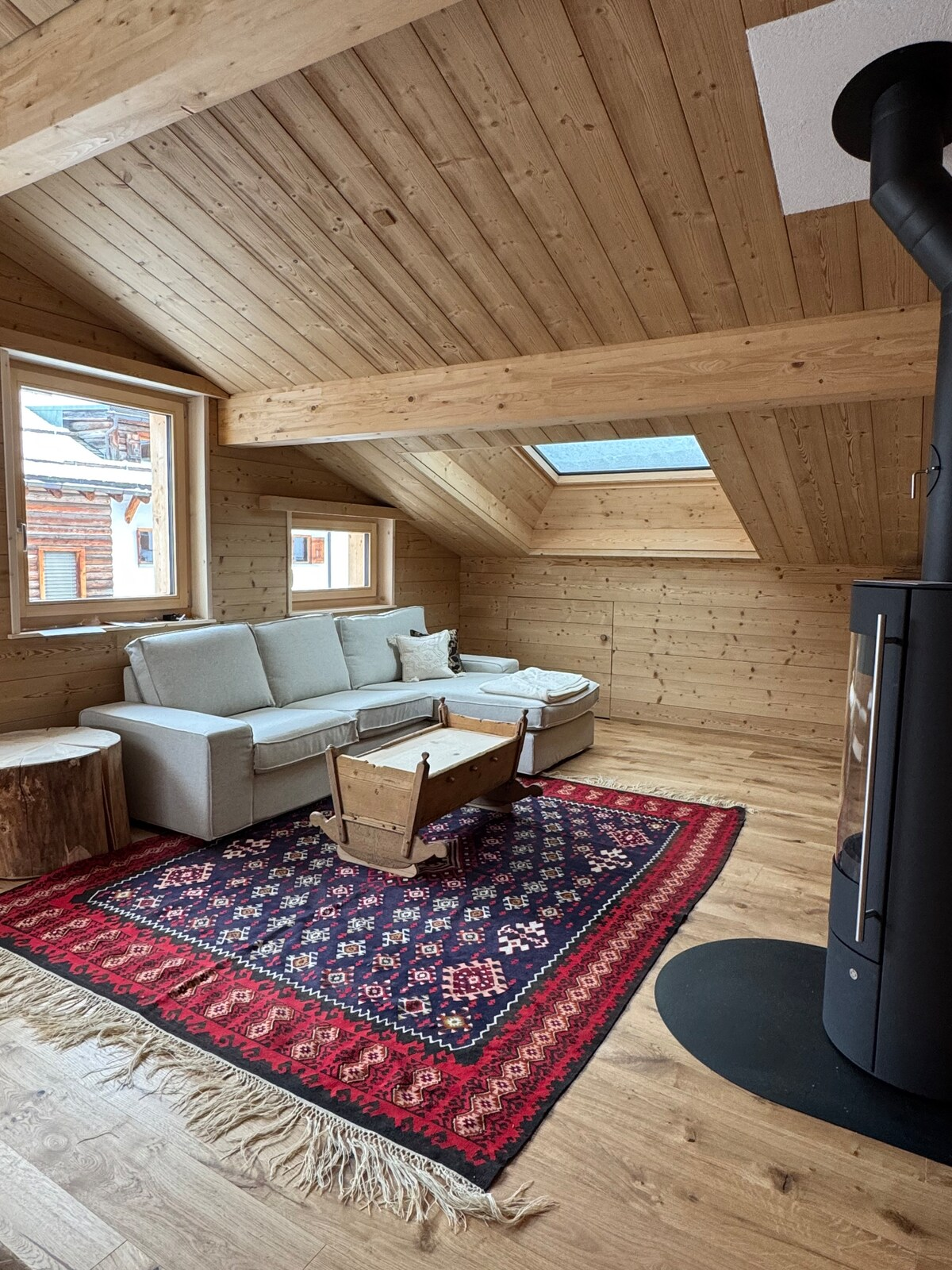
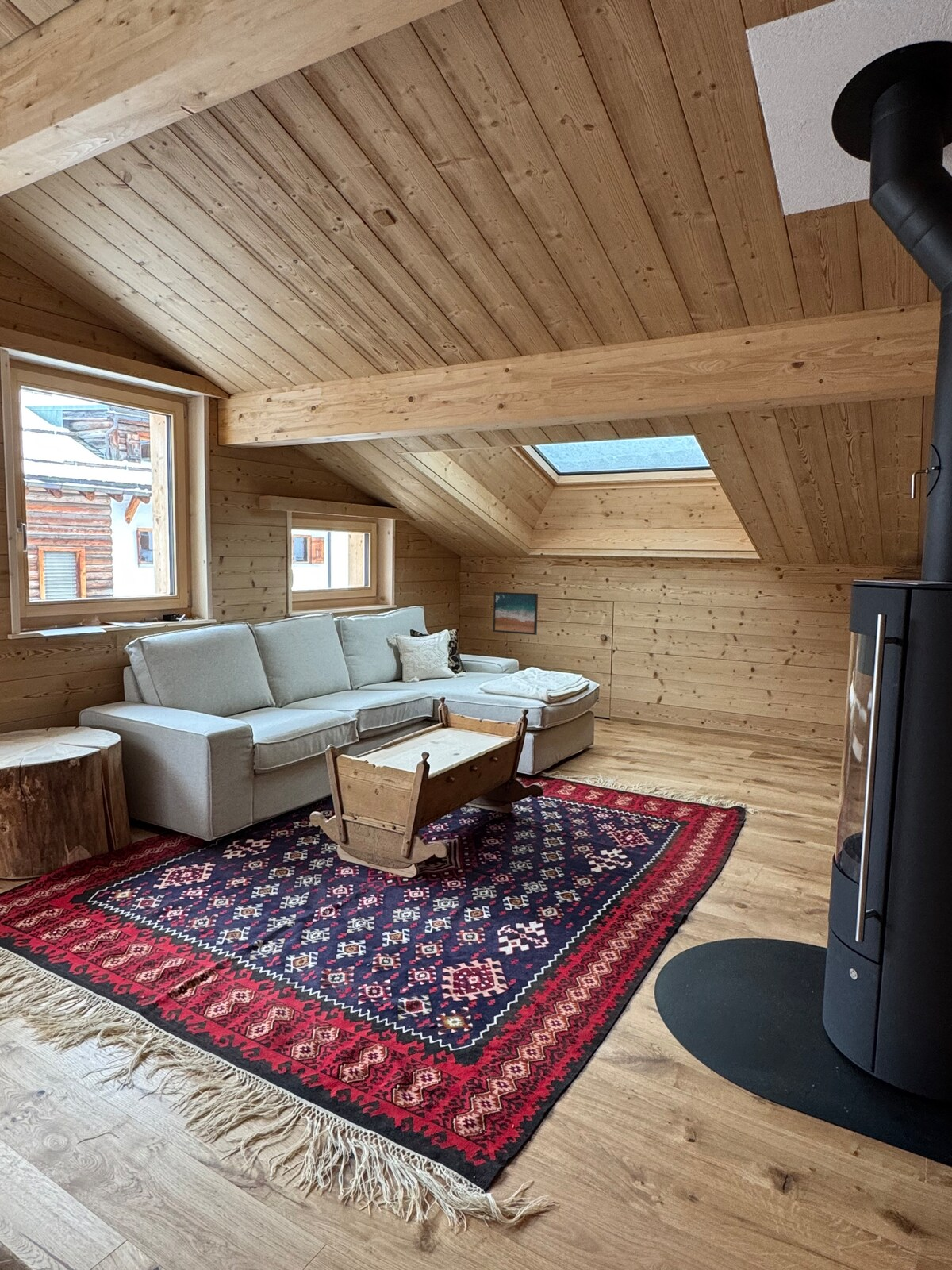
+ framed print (515, 613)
